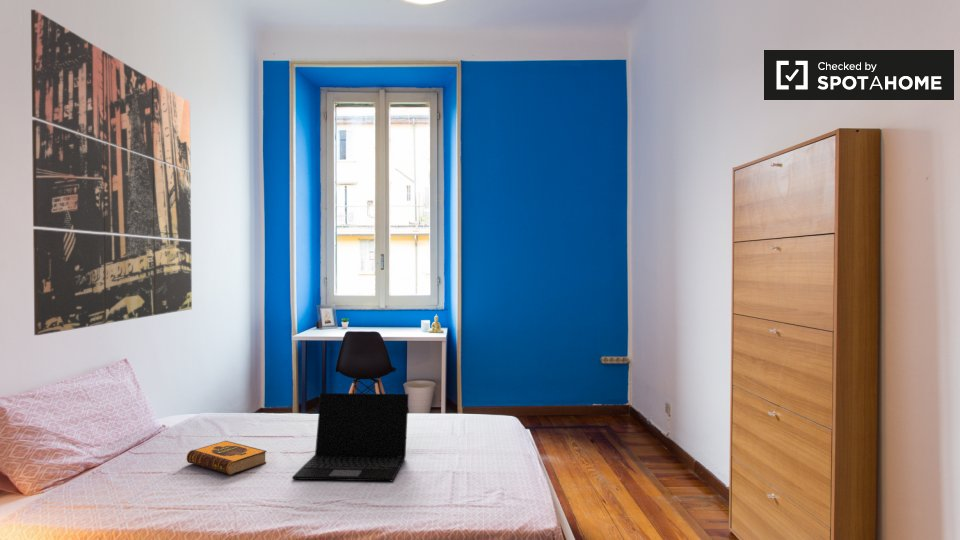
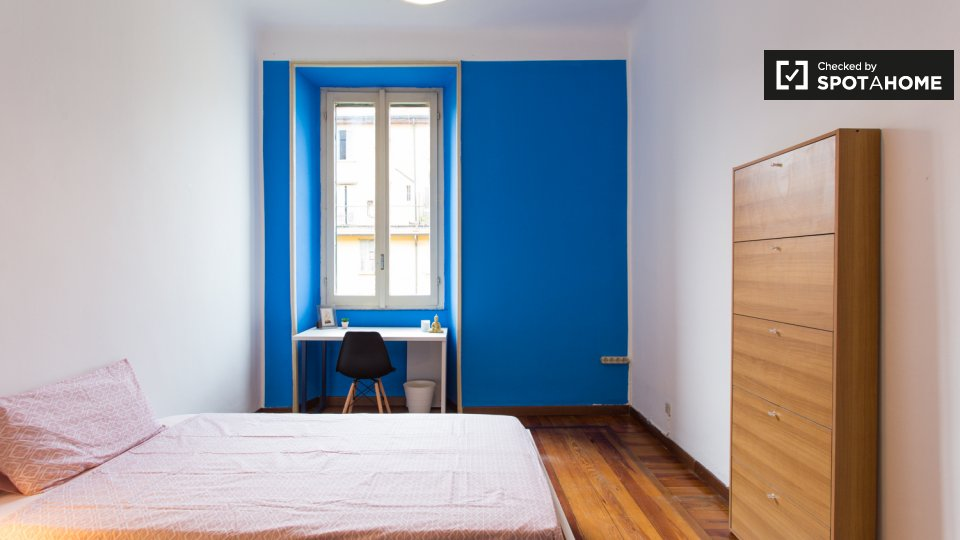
- wall art (129, 193)
- laptop (354, 434)
- hardback book (226, 457)
